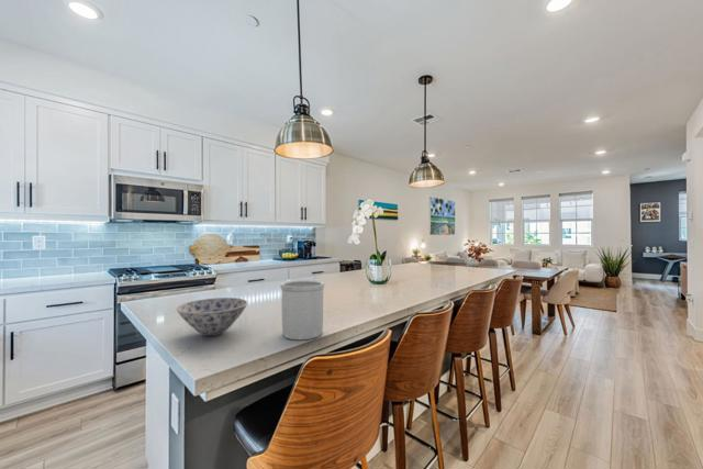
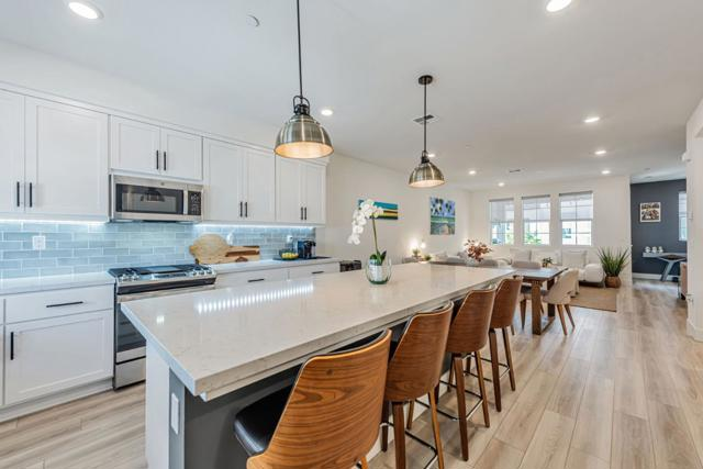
- utensil holder (302, 308)
- bowl (213, 319)
